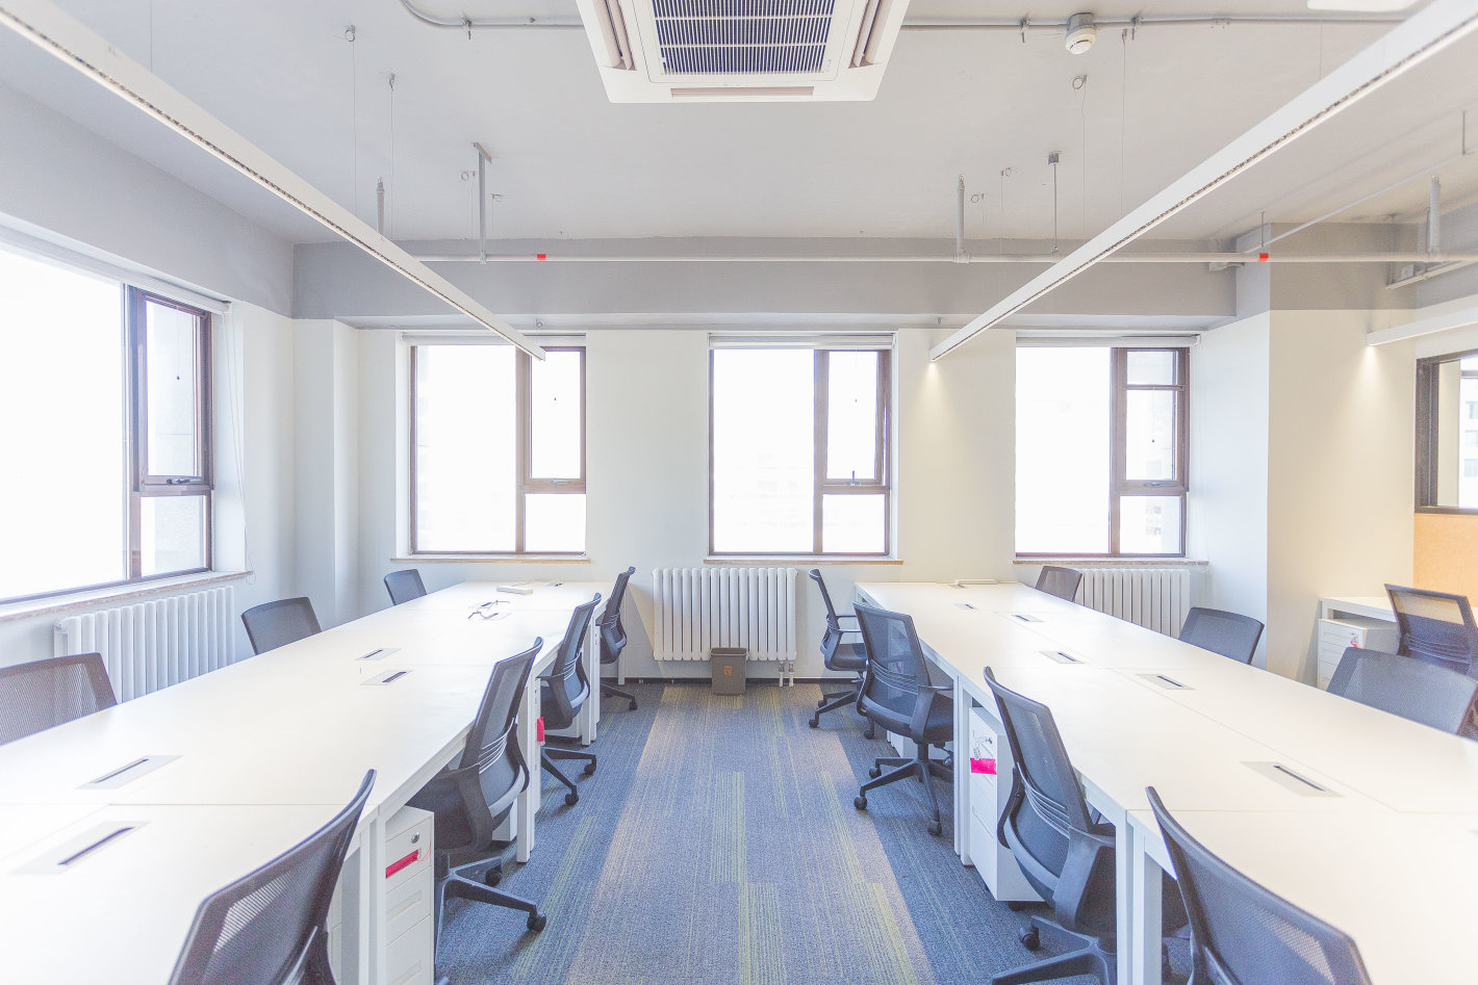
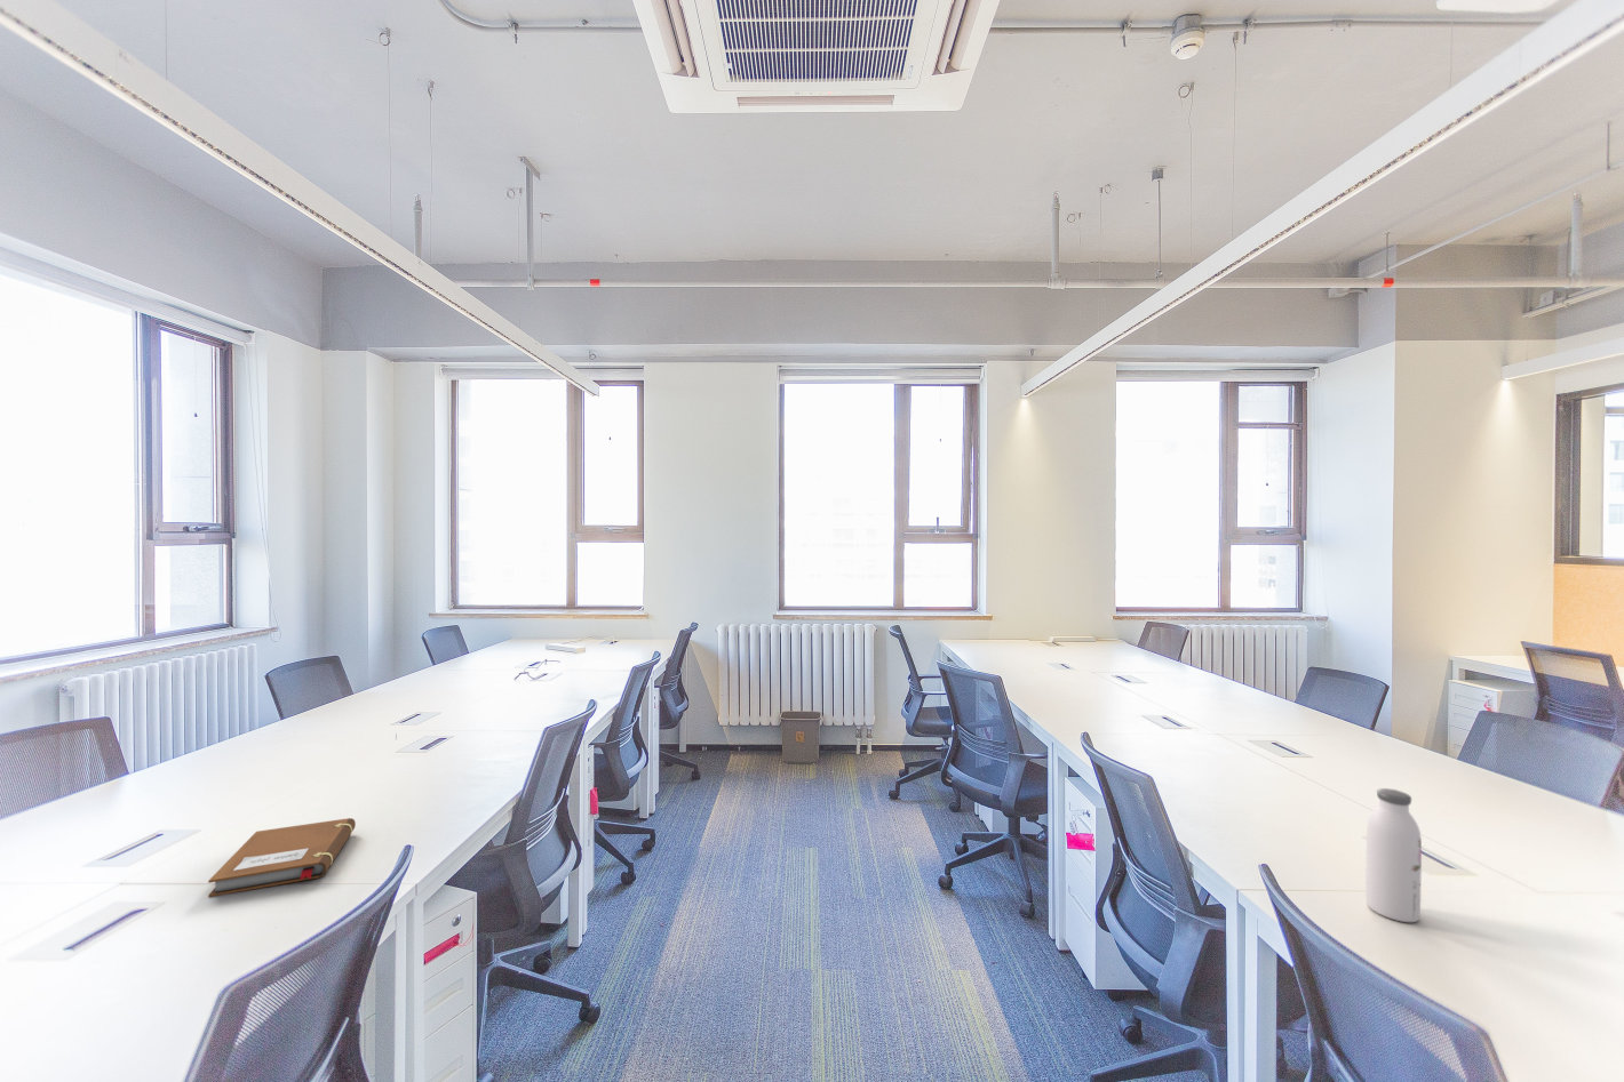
+ notebook (289, 854)
+ water bottle (1393, 851)
